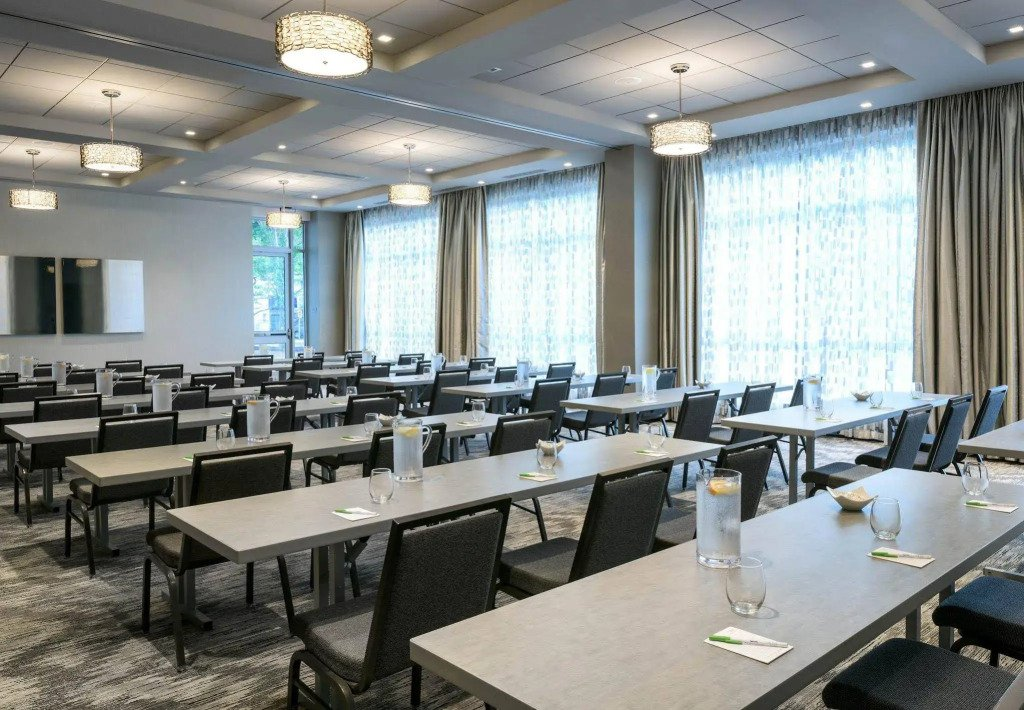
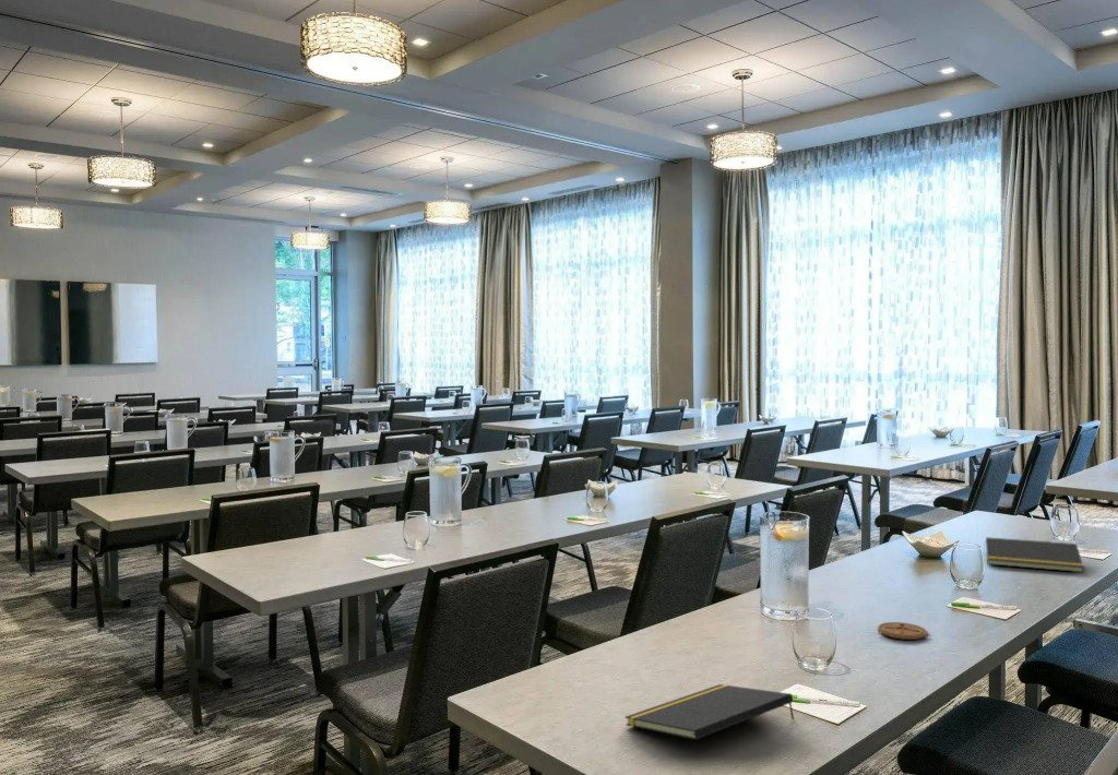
+ coaster (902, 630)
+ notepad (1032, 553)
+ notepad (709, 710)
